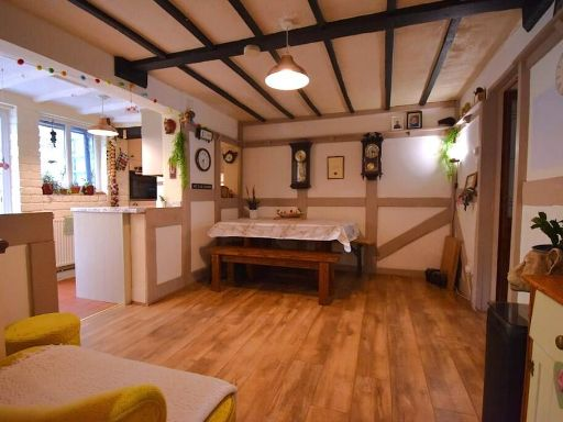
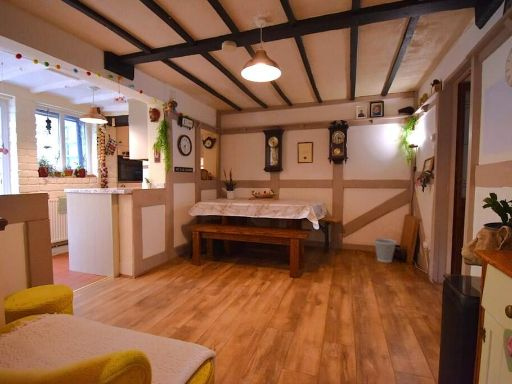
+ wastebasket (384, 250)
